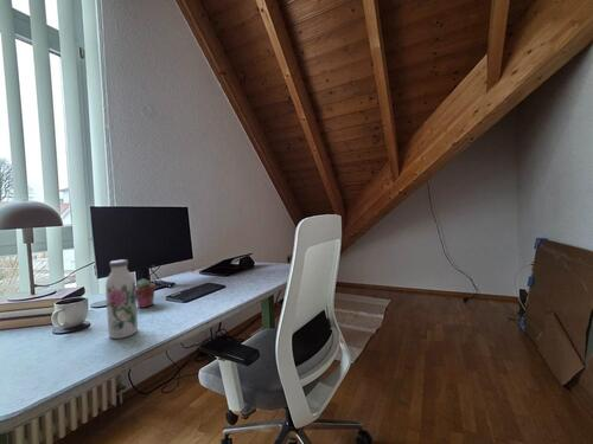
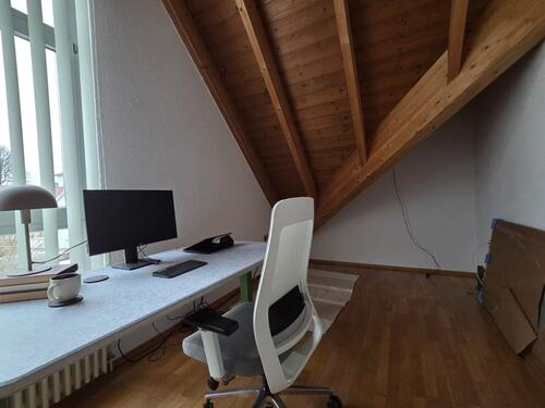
- potted succulent (144, 291)
- water bottle (121, 296)
